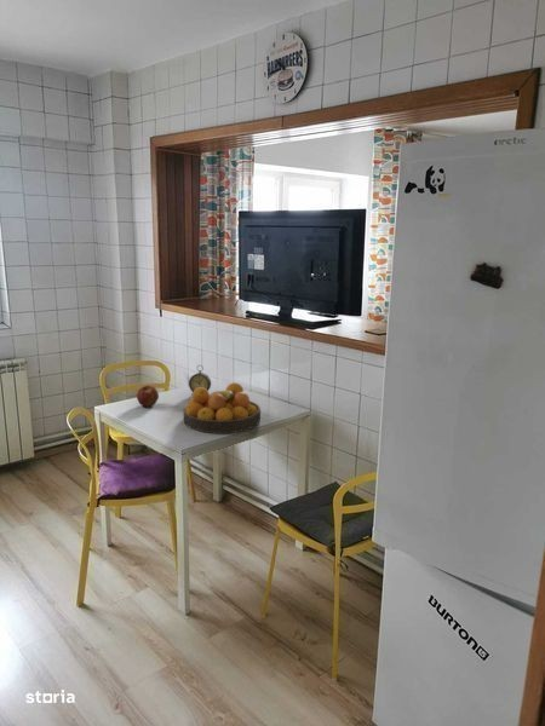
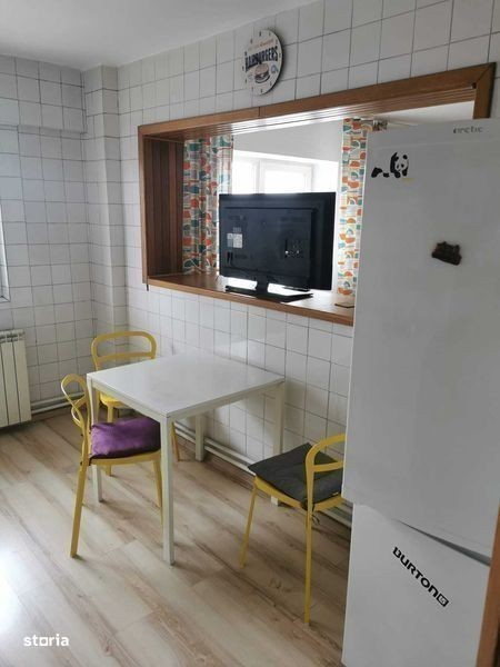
- fruit bowl (222, 403)
- alarm clock (200, 380)
- apple (148, 394)
